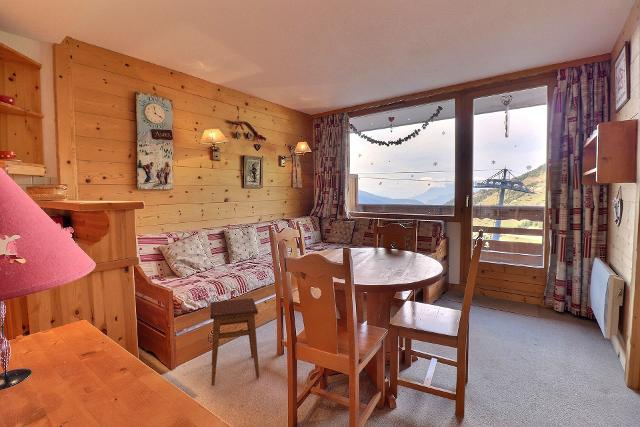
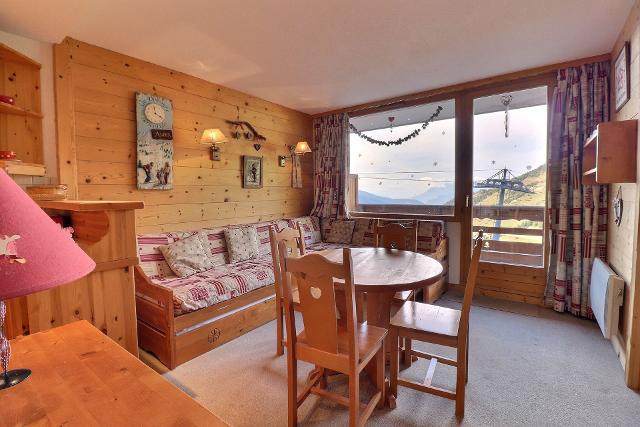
- stool (233, 336)
